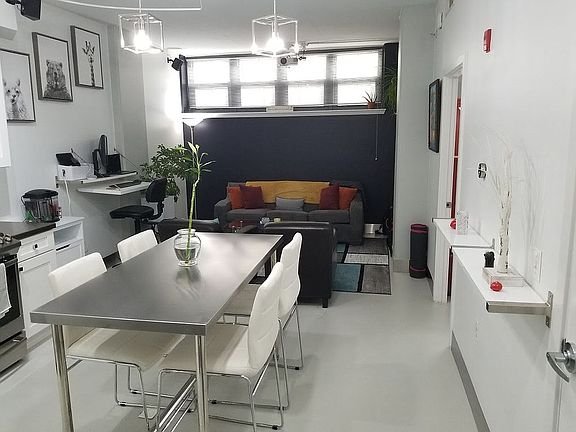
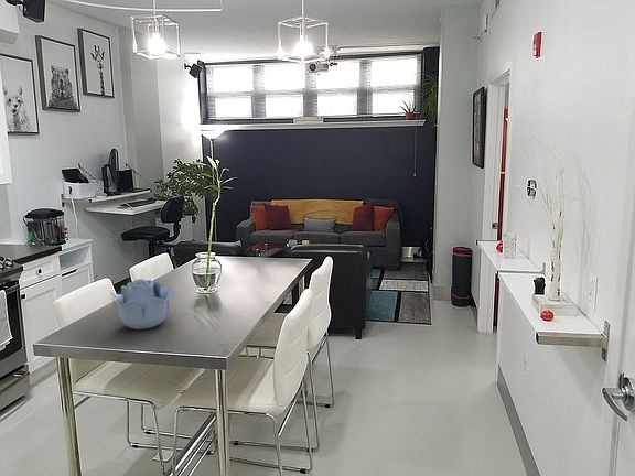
+ decorative bowl (144, 303)
